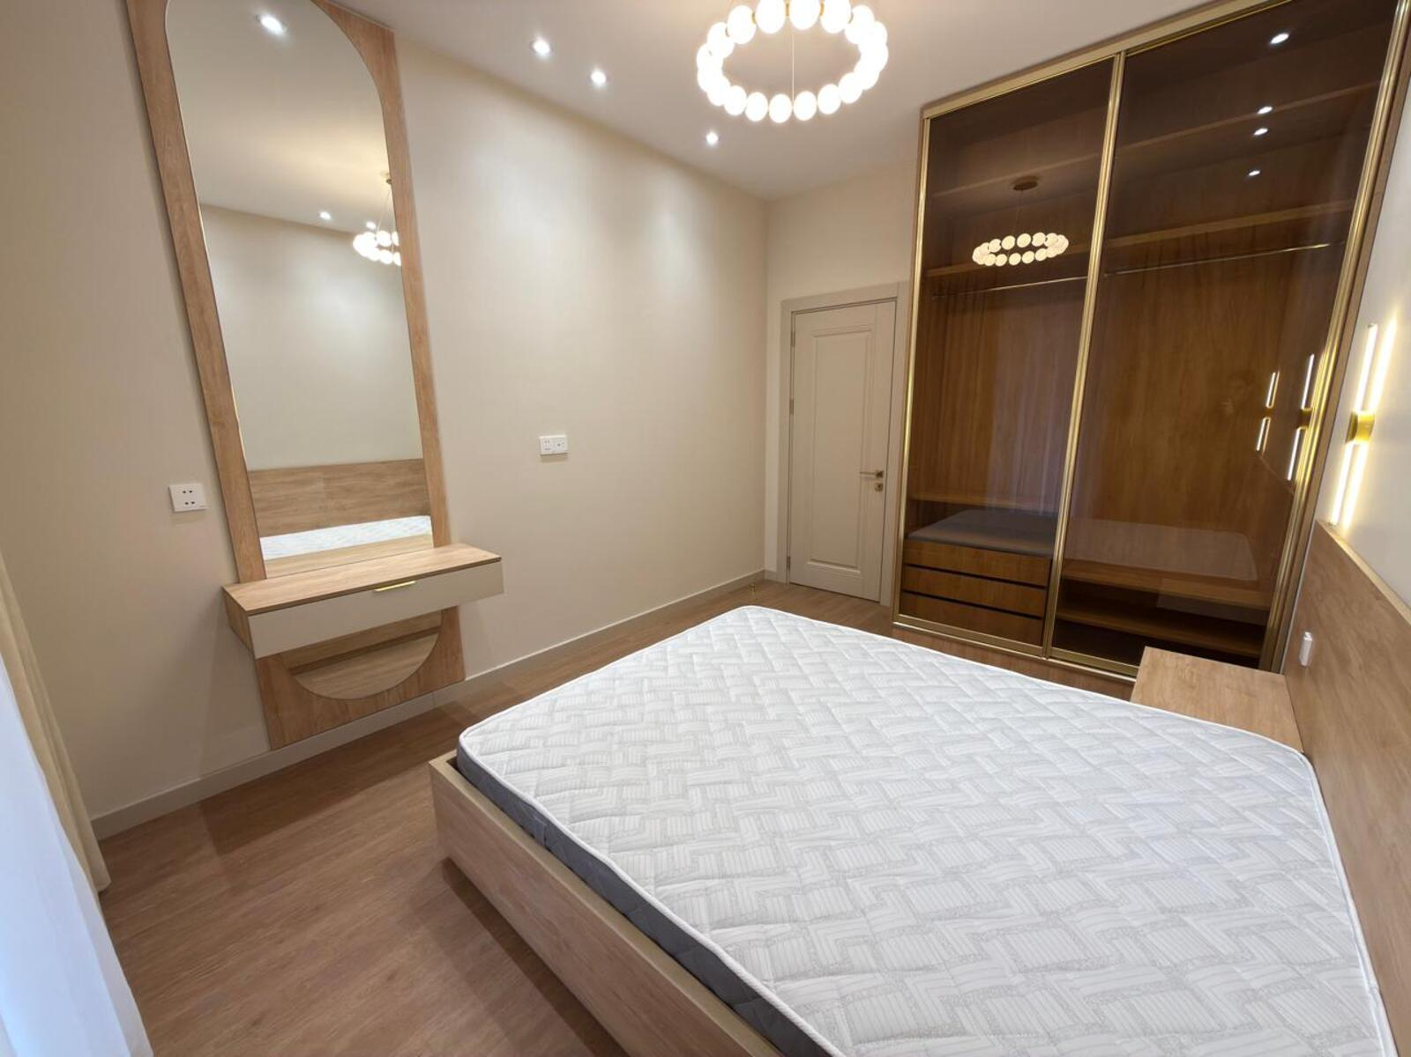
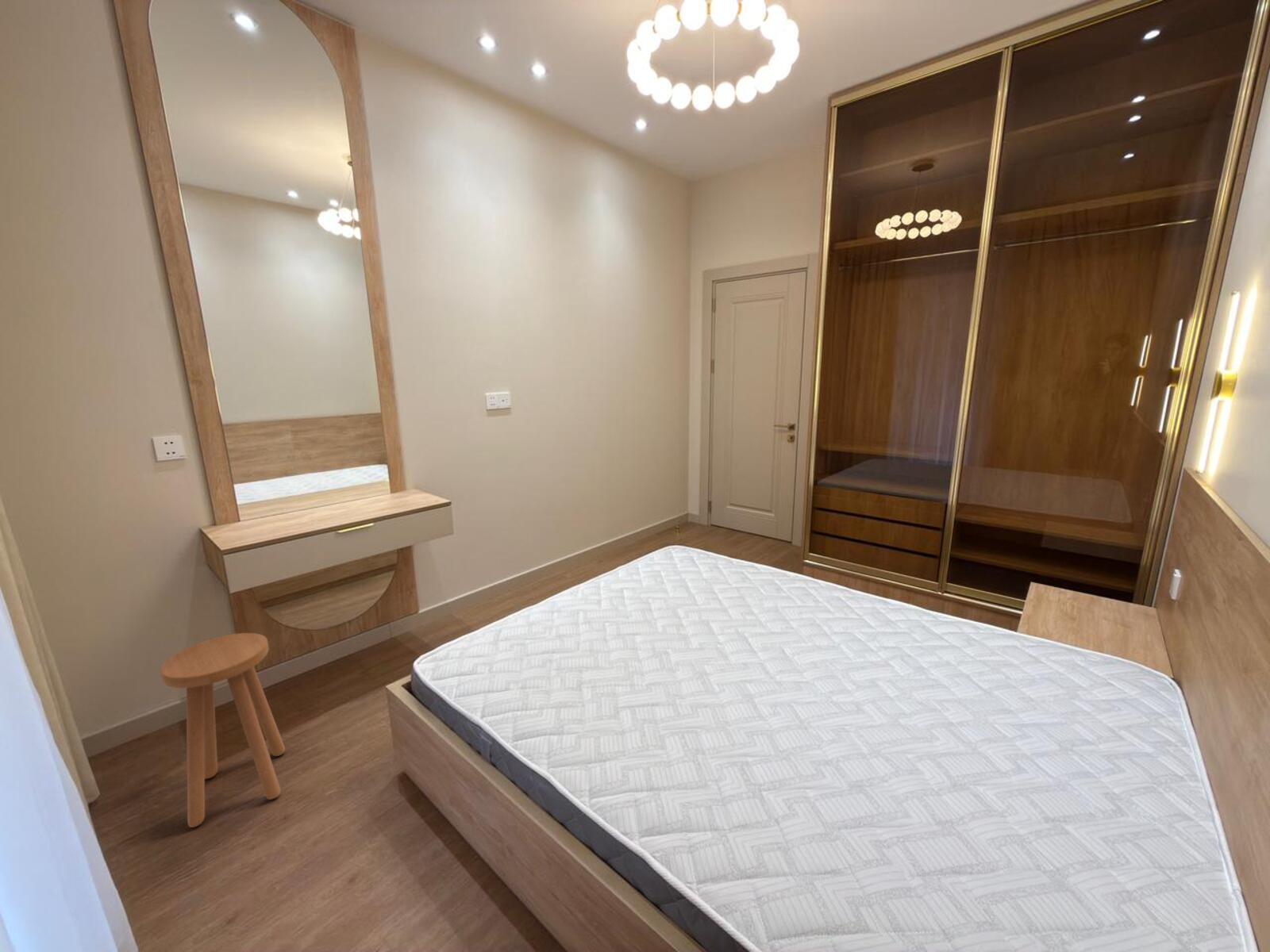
+ stool (240, 718)
